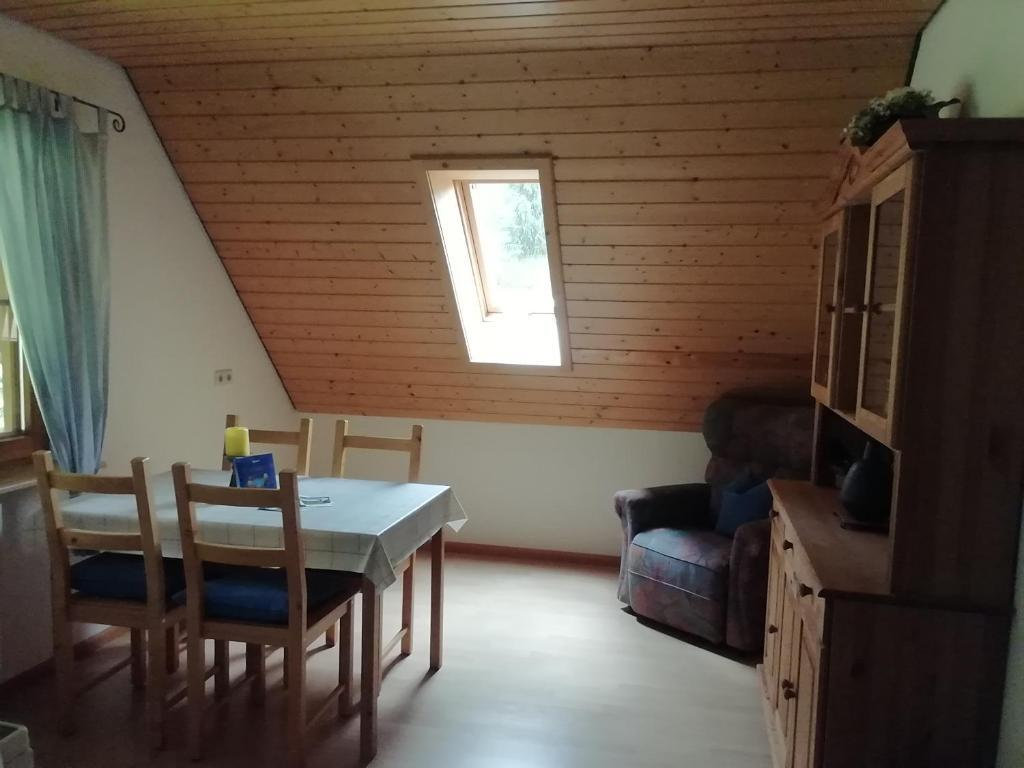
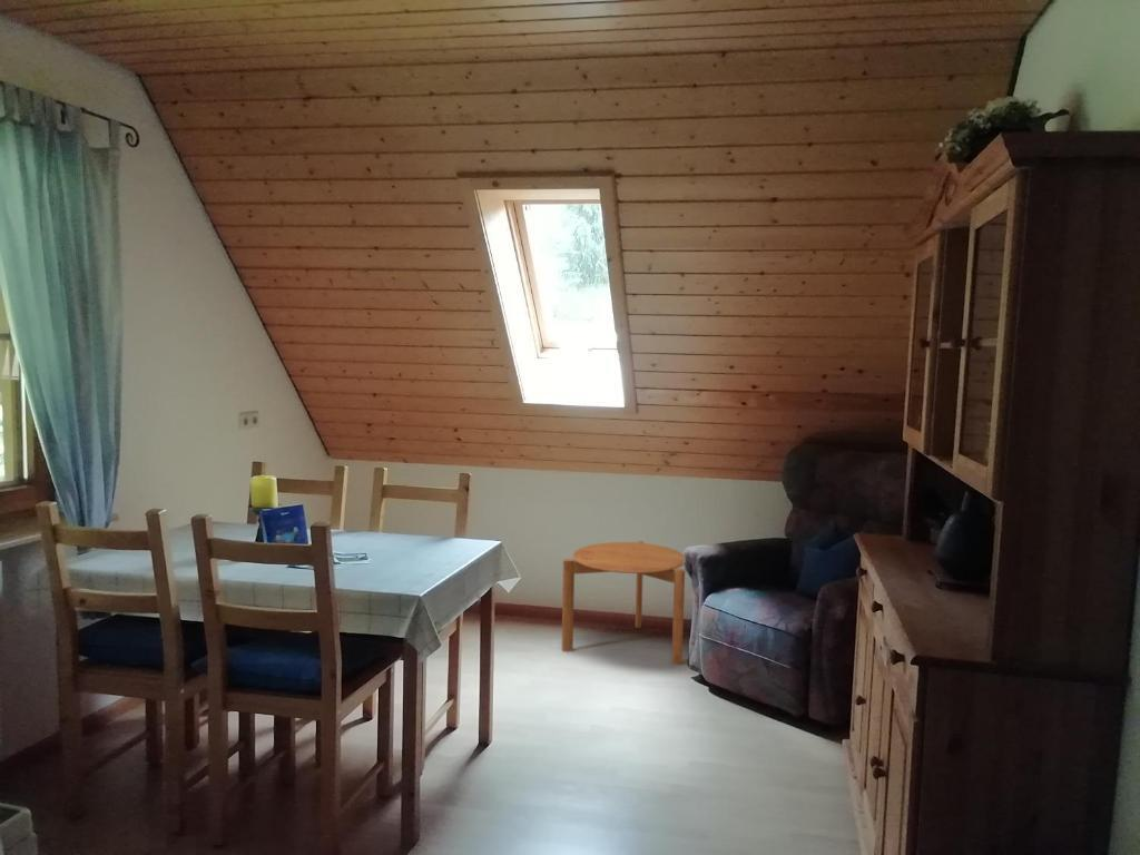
+ side table (636, 598)
